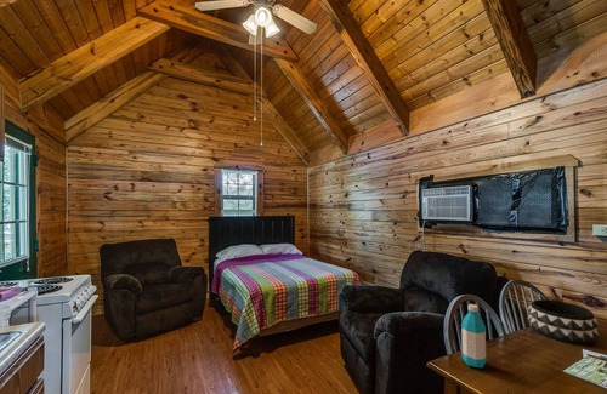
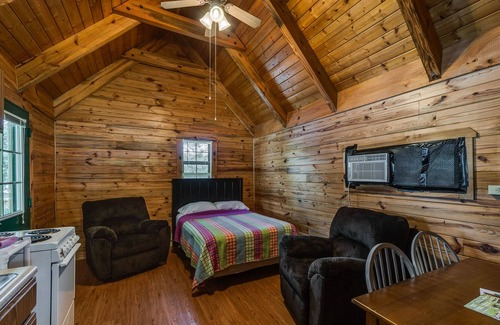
- decorative bowl (561, 320)
- water bottle (473, 335)
